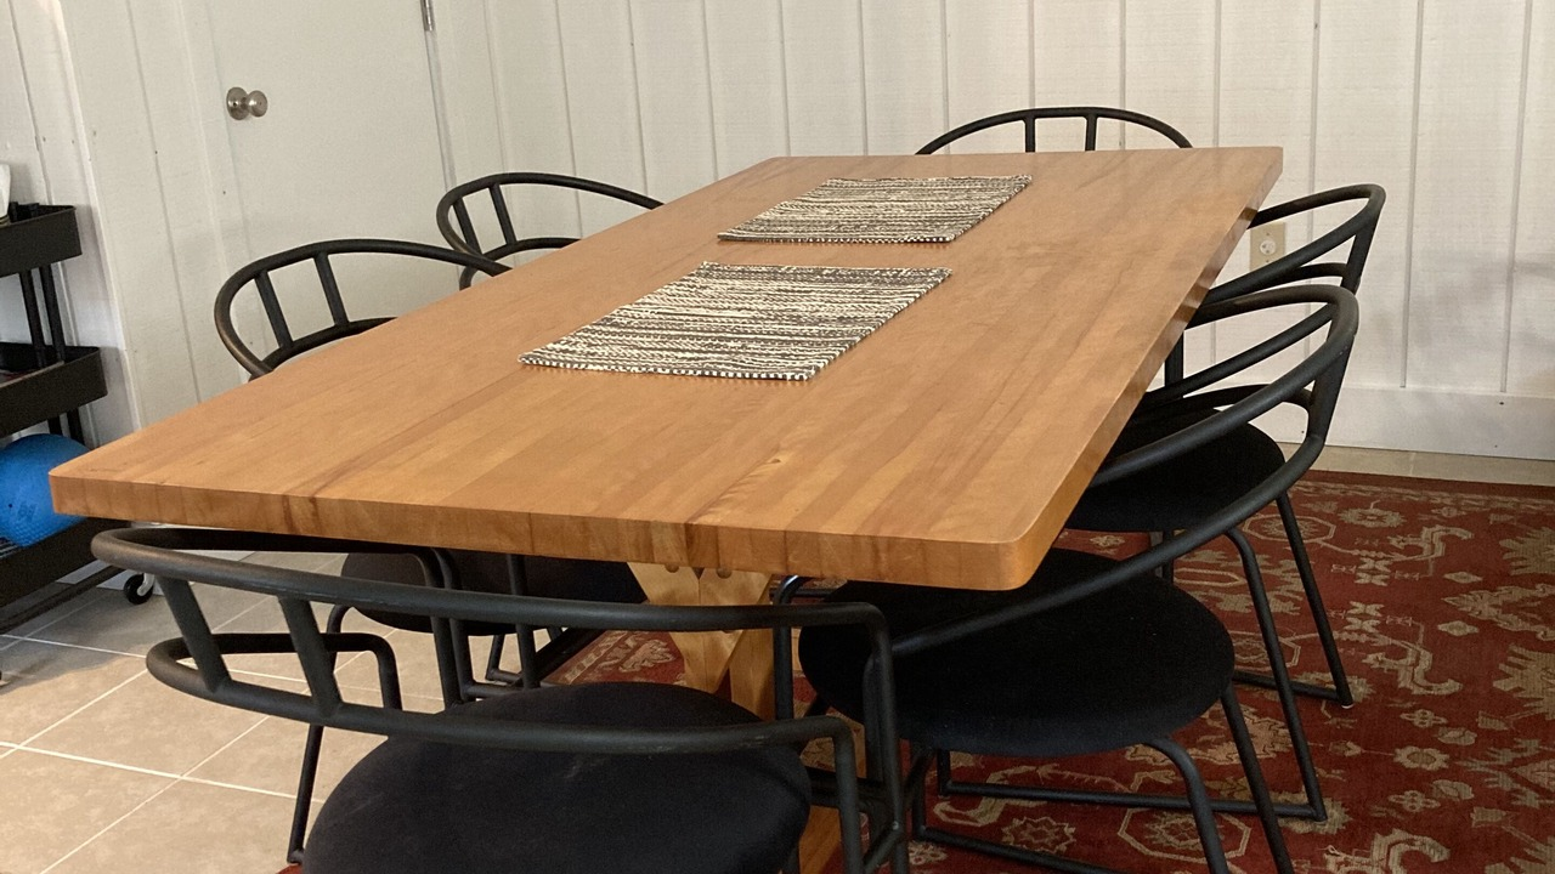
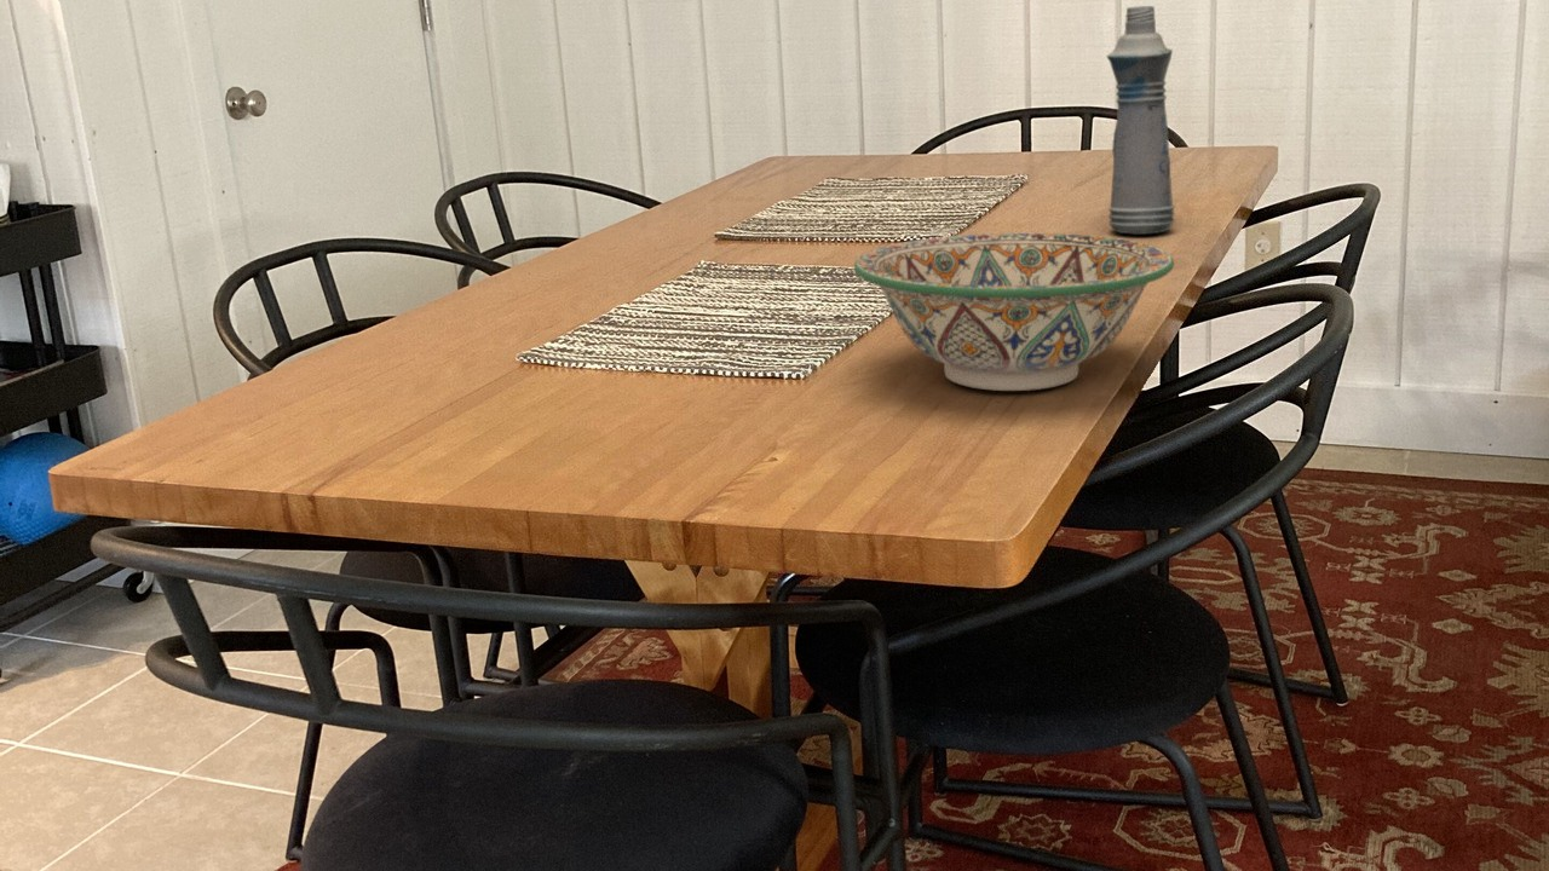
+ bottle (1141, 120)
+ decorative bowl (1013, 315)
